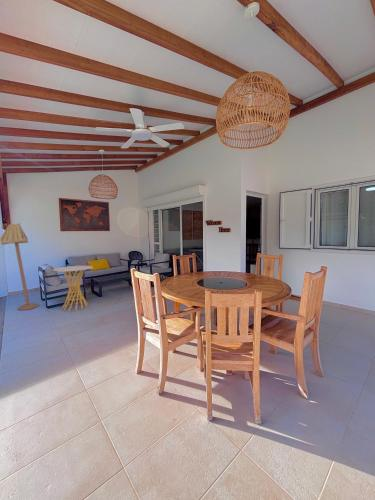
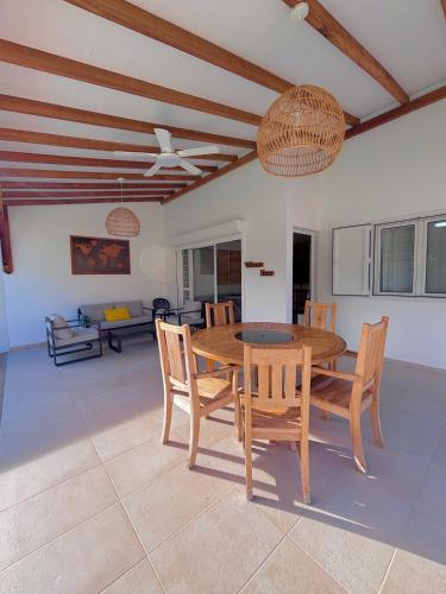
- floor lamp (19, 266)
- side table (74, 287)
